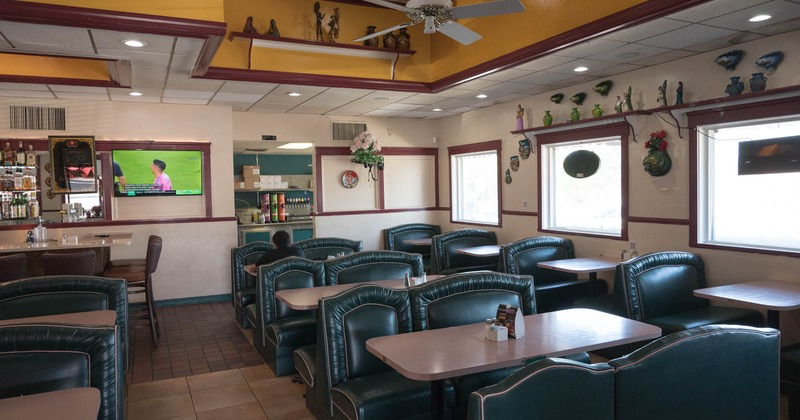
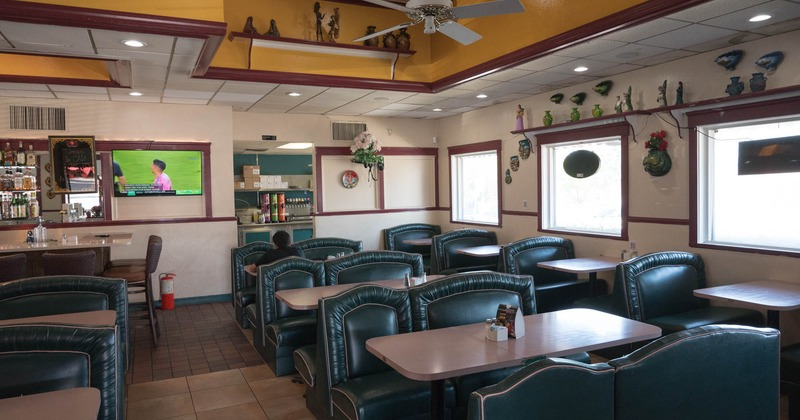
+ fire extinguisher (167, 289)
